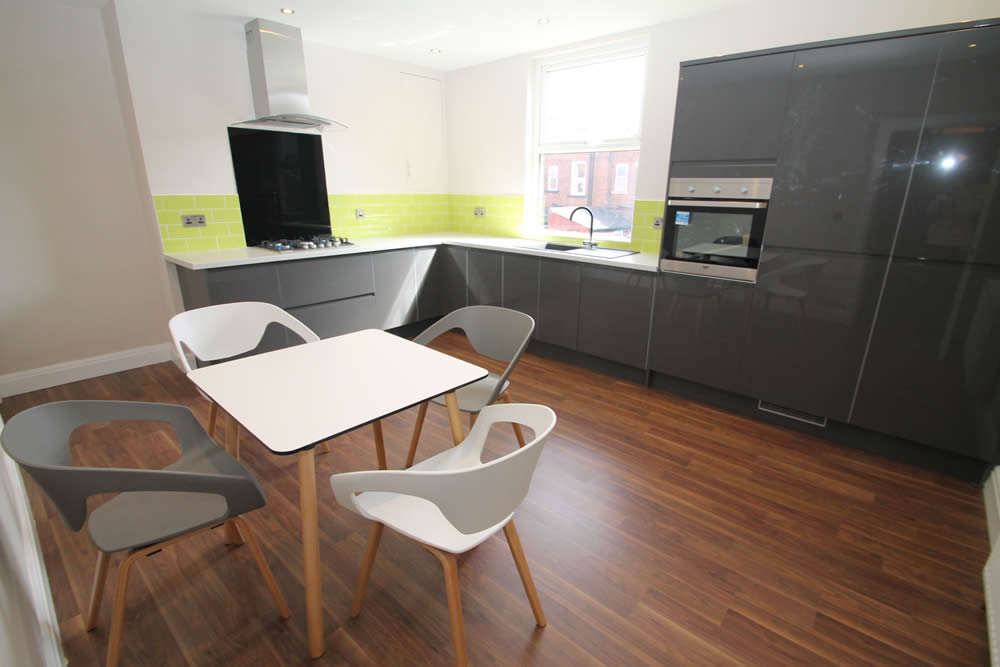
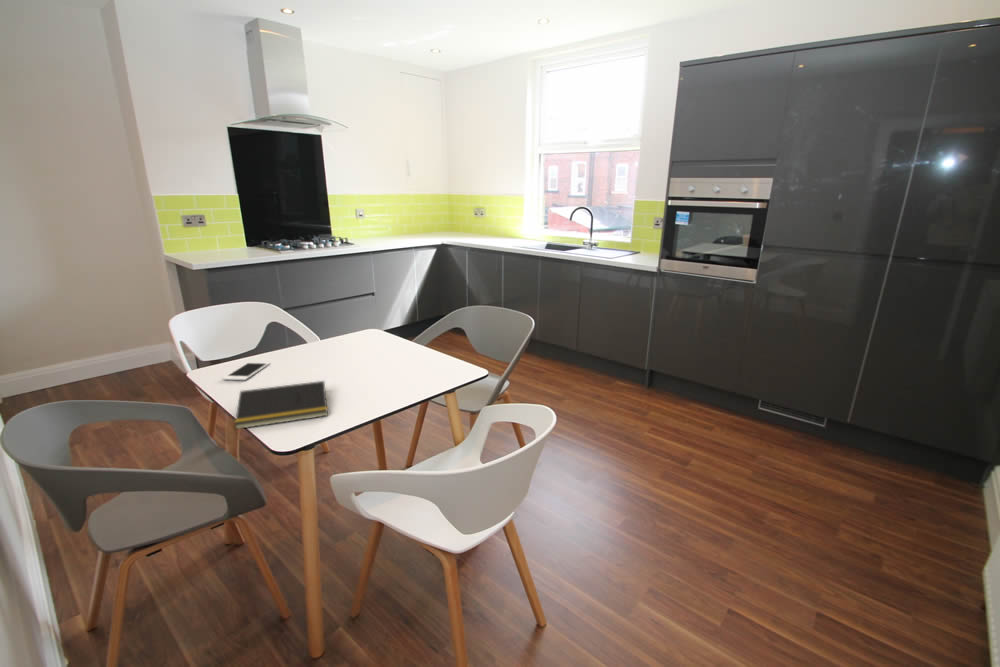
+ notepad (283, 403)
+ cell phone (247, 370)
